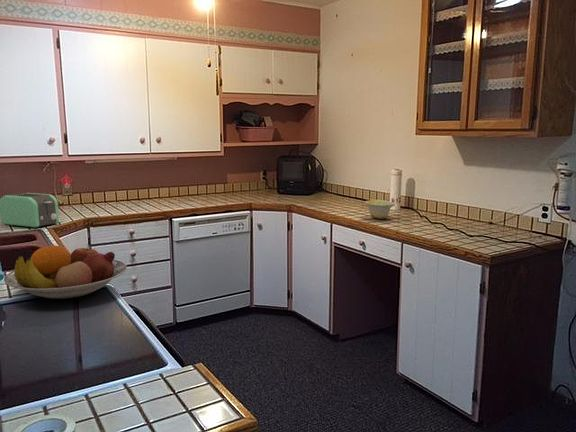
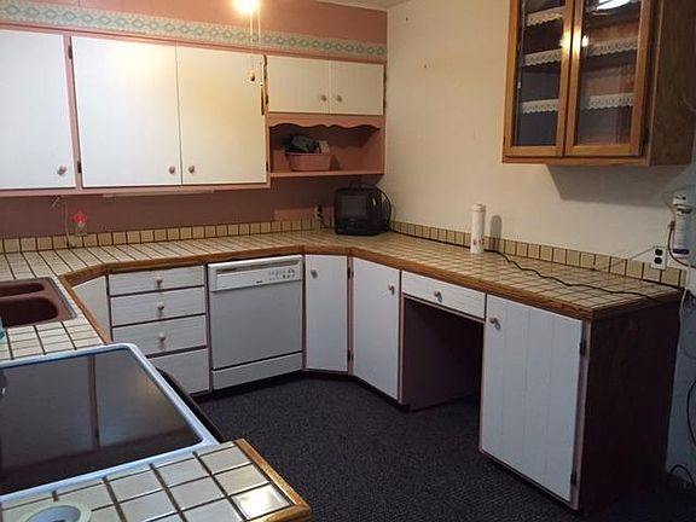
- toaster (29, 209)
- bowl (379, 209)
- fruit bowl (67, 267)
